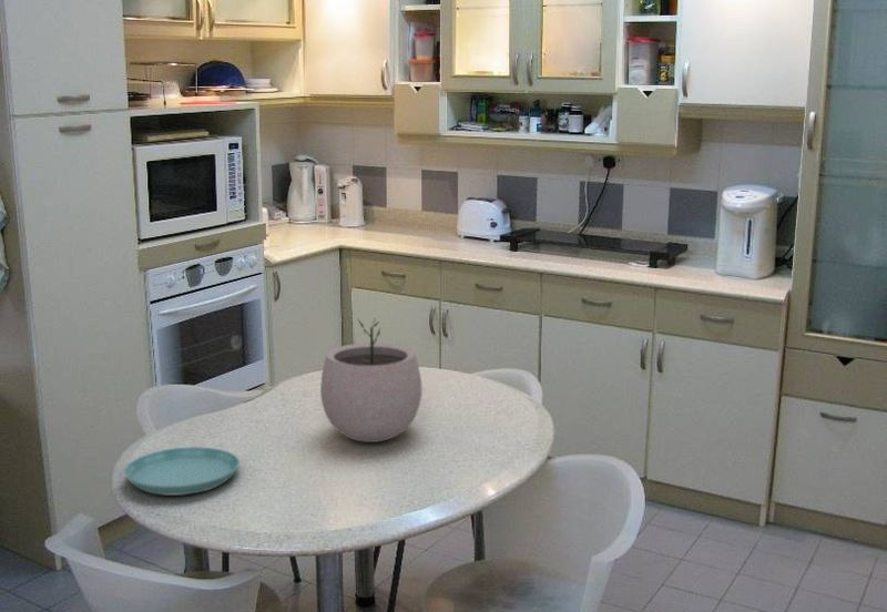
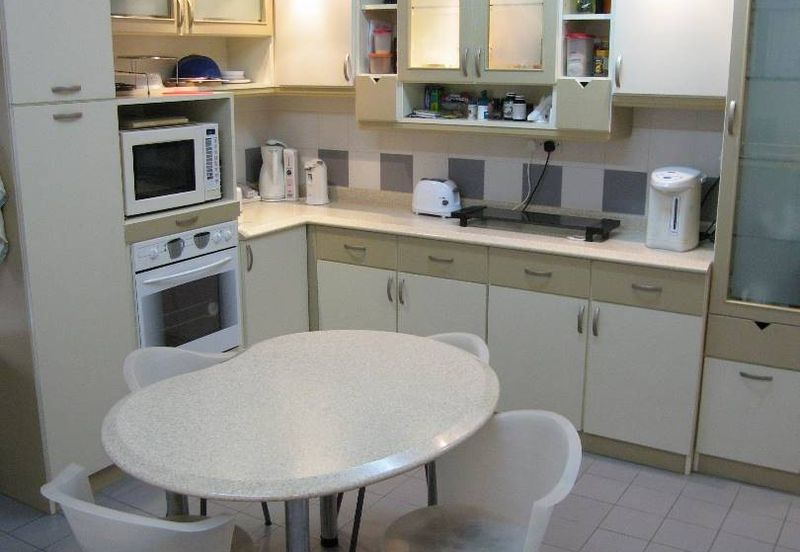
- plant pot (370, 377)
- saucer (183, 471)
